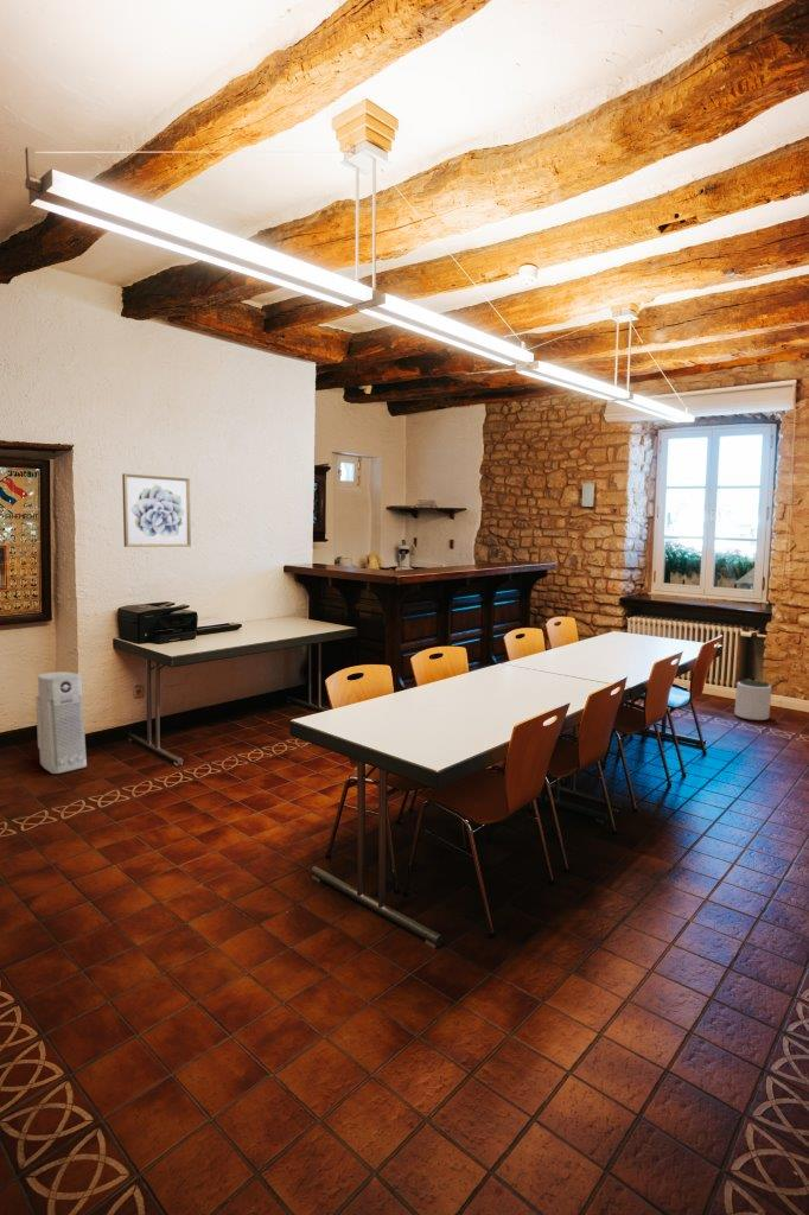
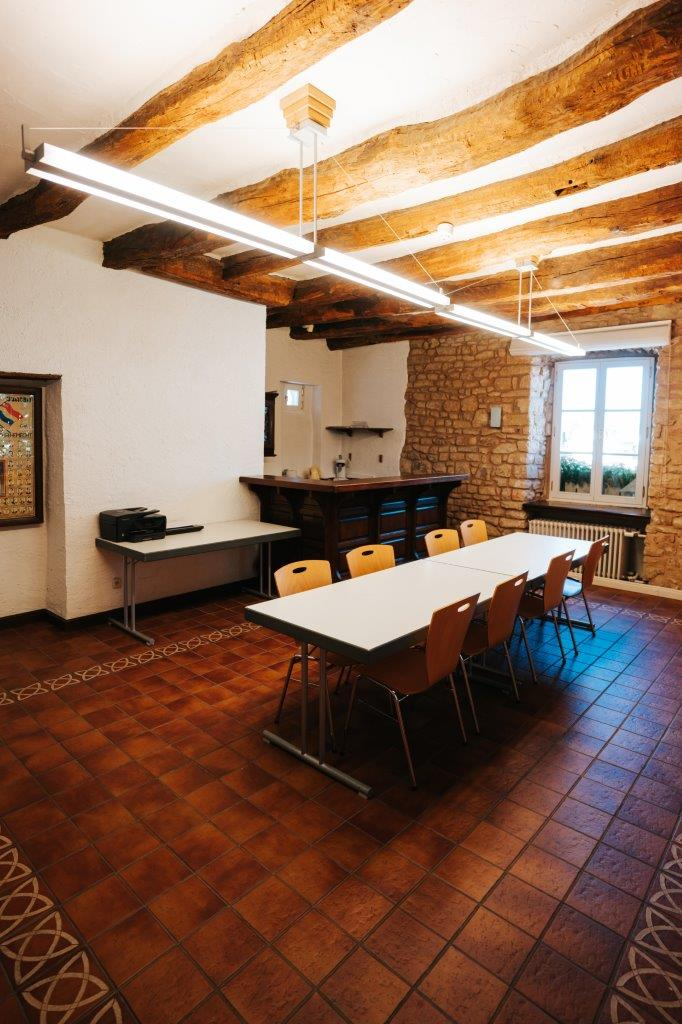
- air purifier (59, 719)
- plant pot (752, 700)
- wall art (158, 511)
